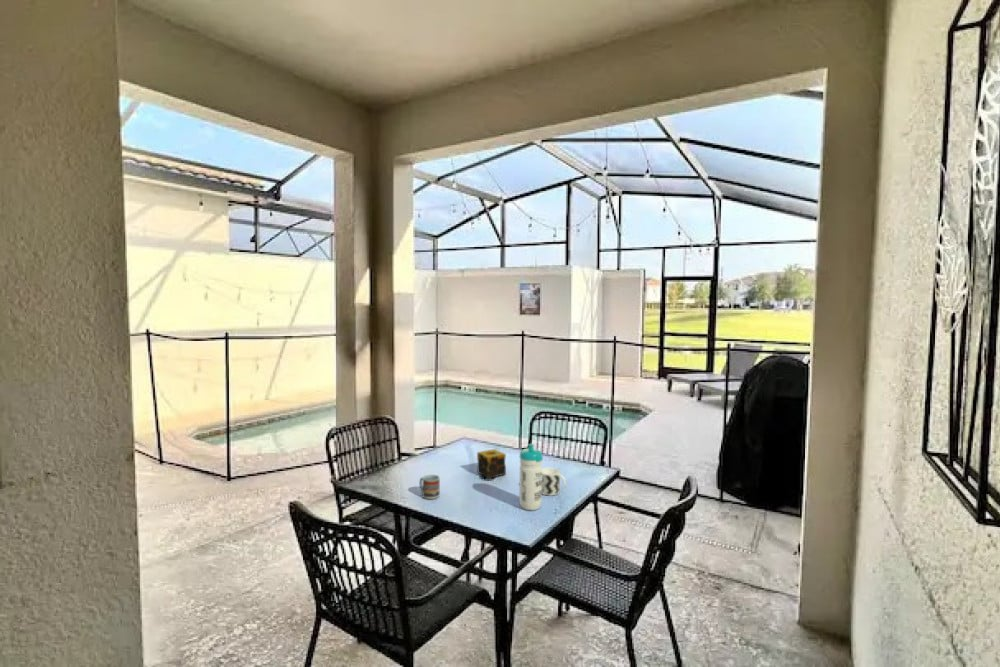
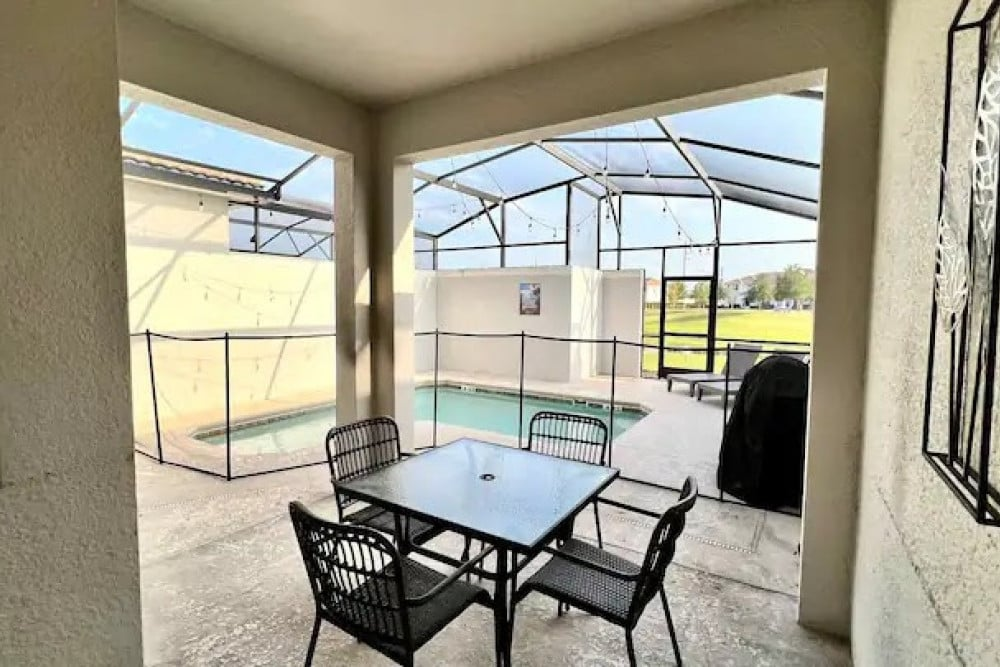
- cup (428, 485)
- candle (491, 463)
- water bottle (530, 475)
- cup (552, 482)
